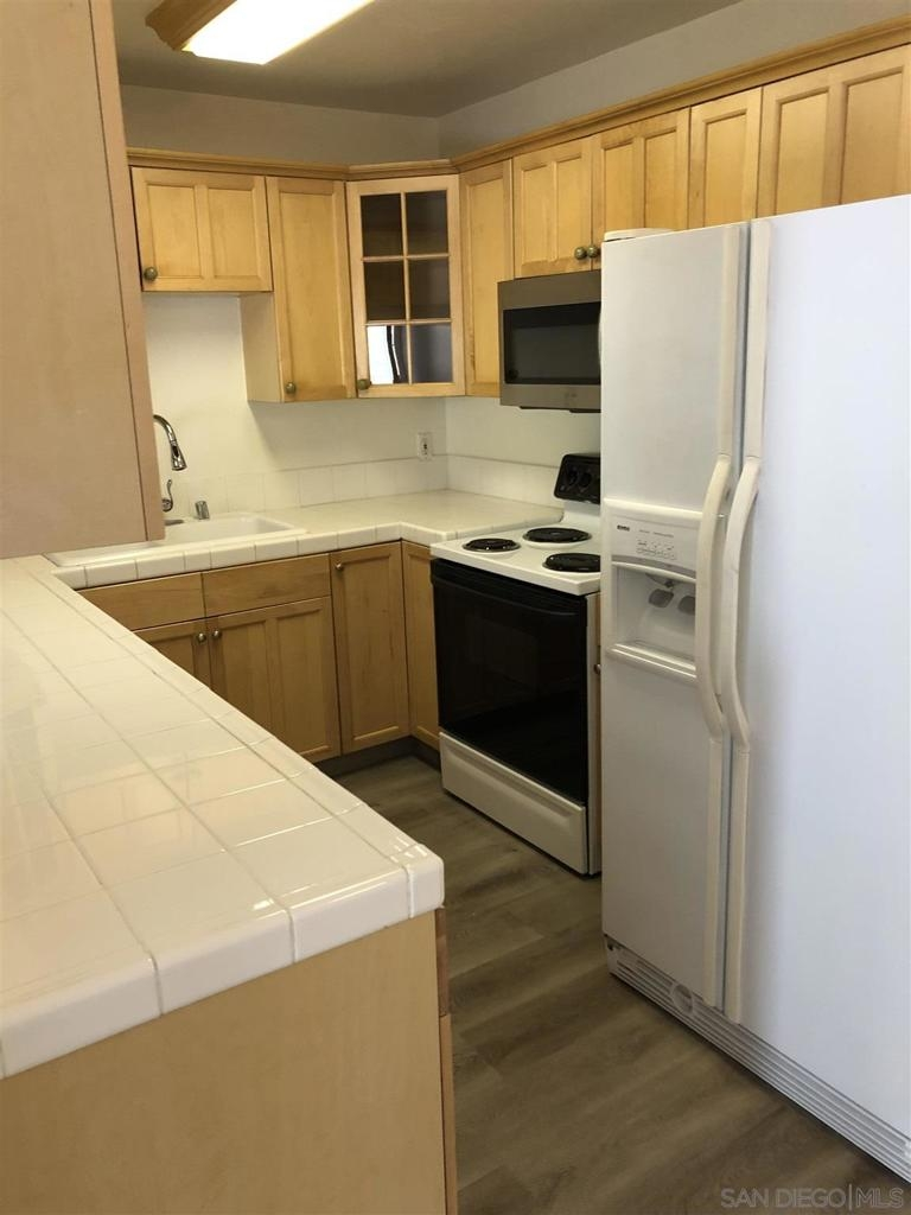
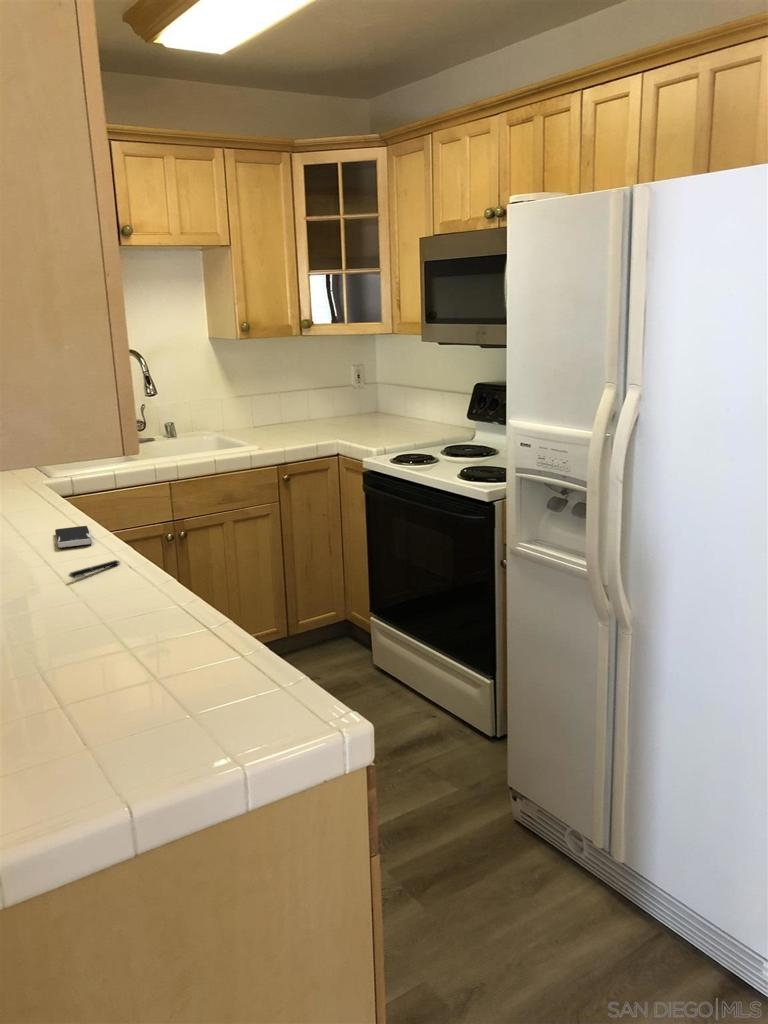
+ smartphone (73, 536)
+ pen (95, 567)
